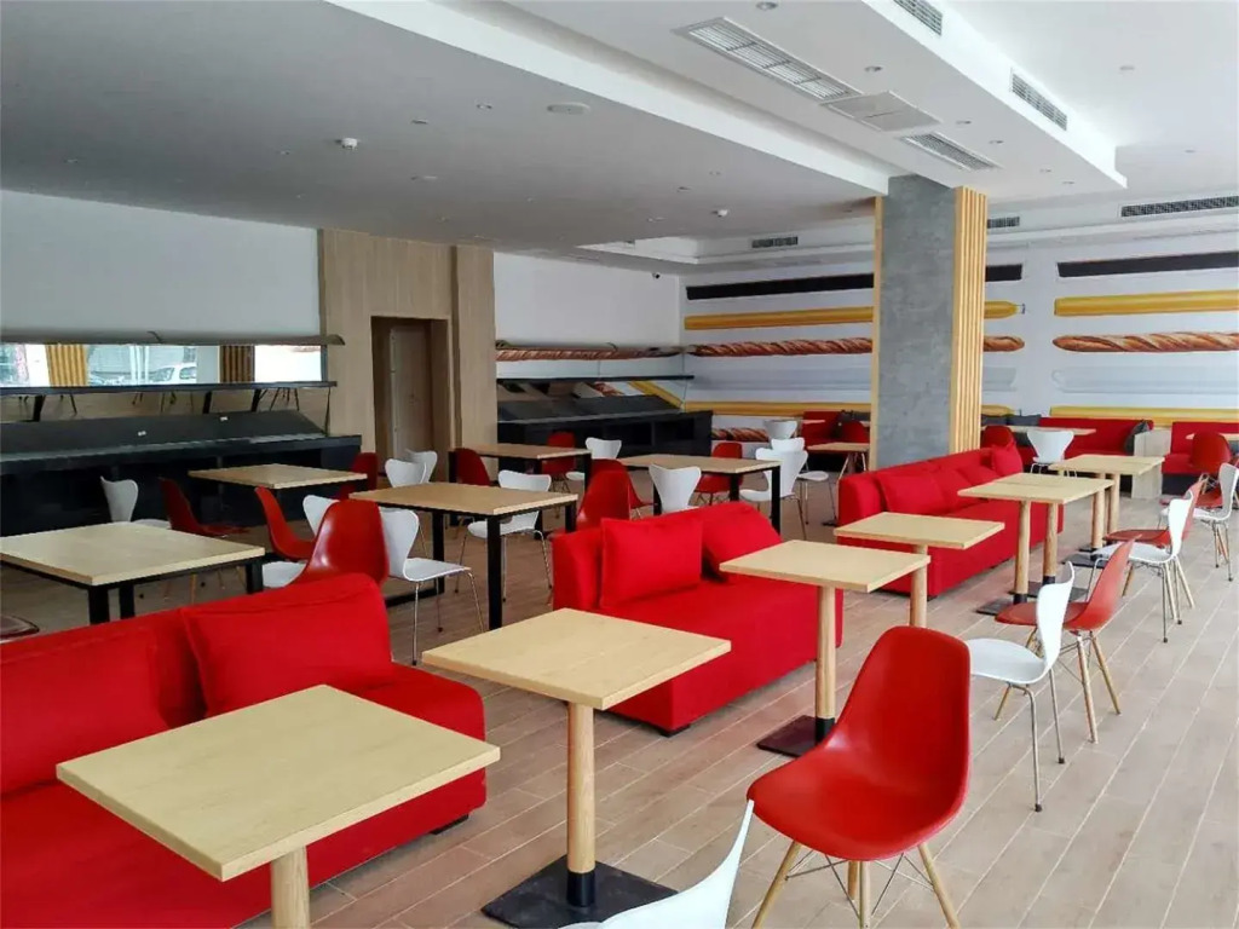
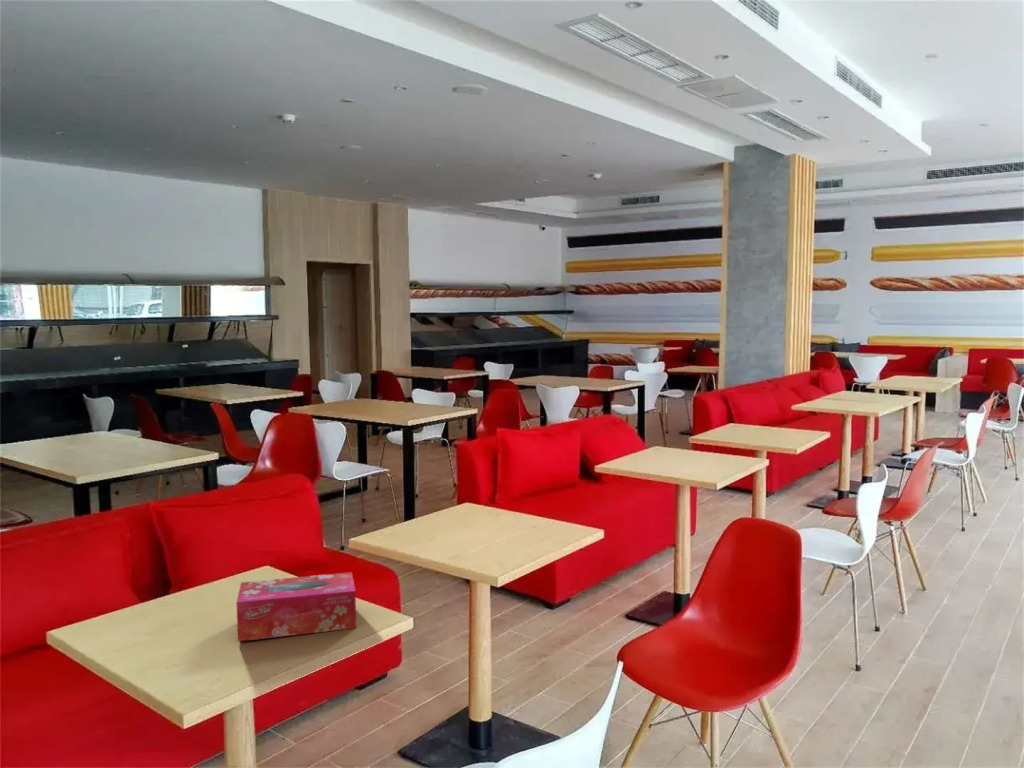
+ tissue box (297, 604)
